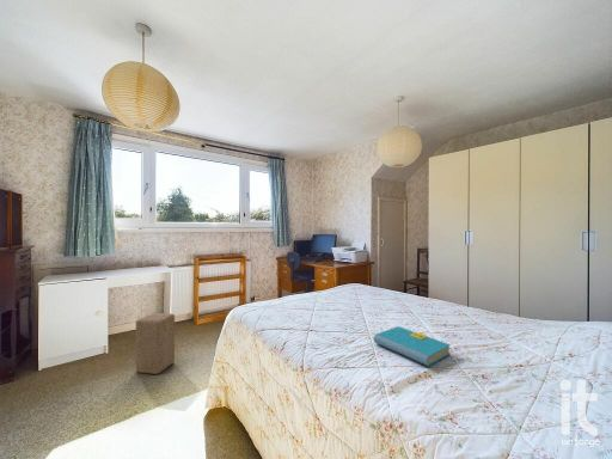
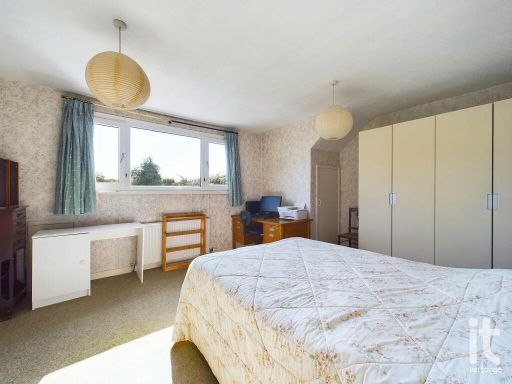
- stool (155, 342)
- book (410, 343)
